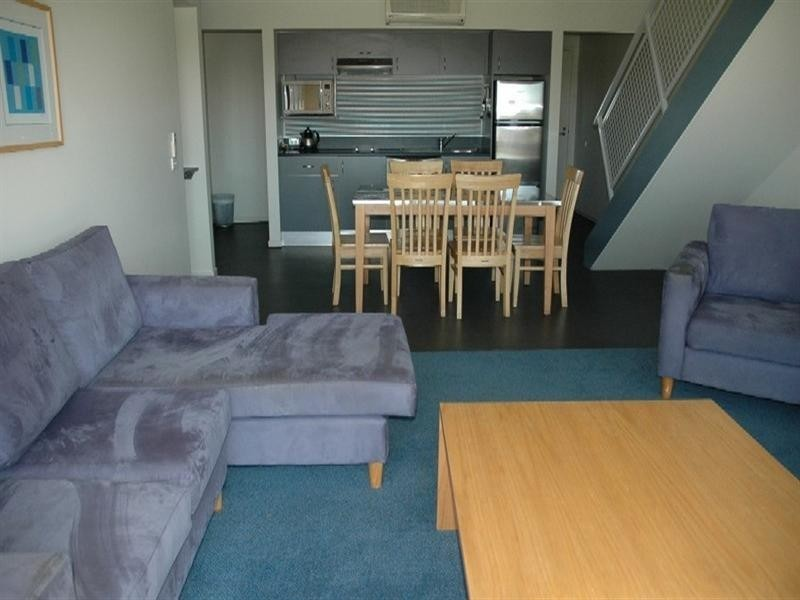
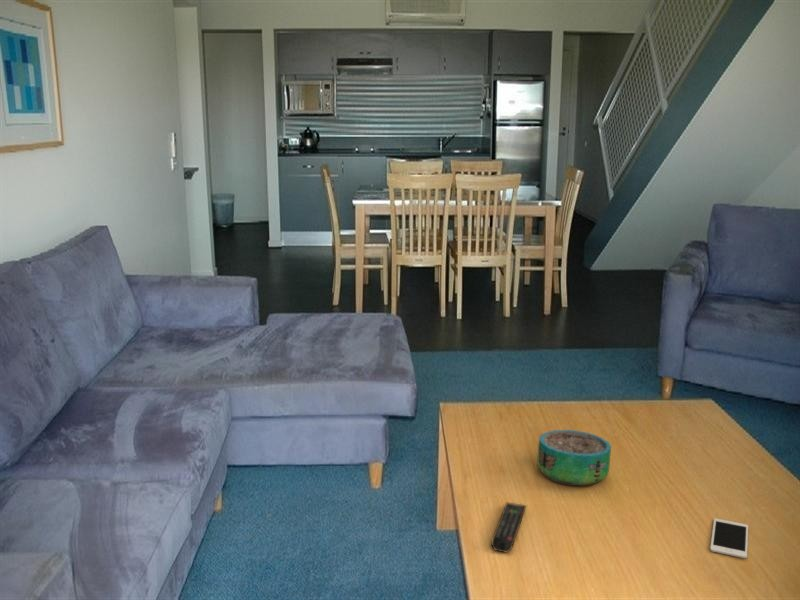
+ remote control (509, 524)
+ decorative bowl (573, 457)
+ cell phone (729, 537)
